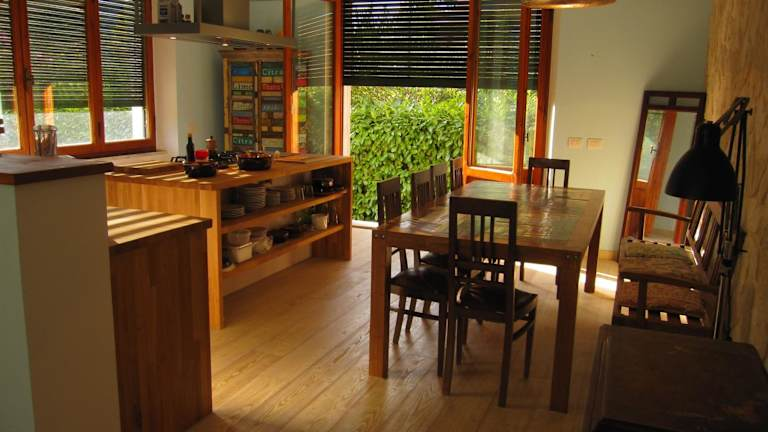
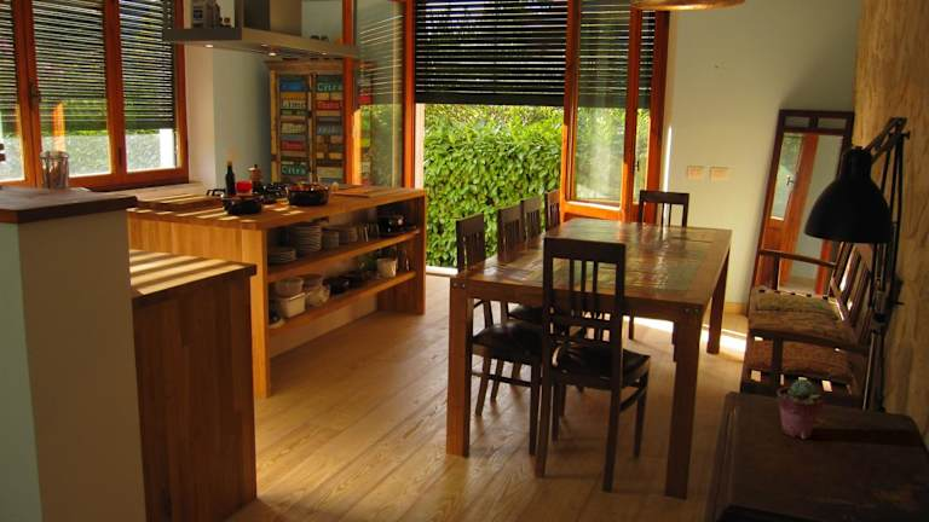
+ potted succulent (798, 405)
